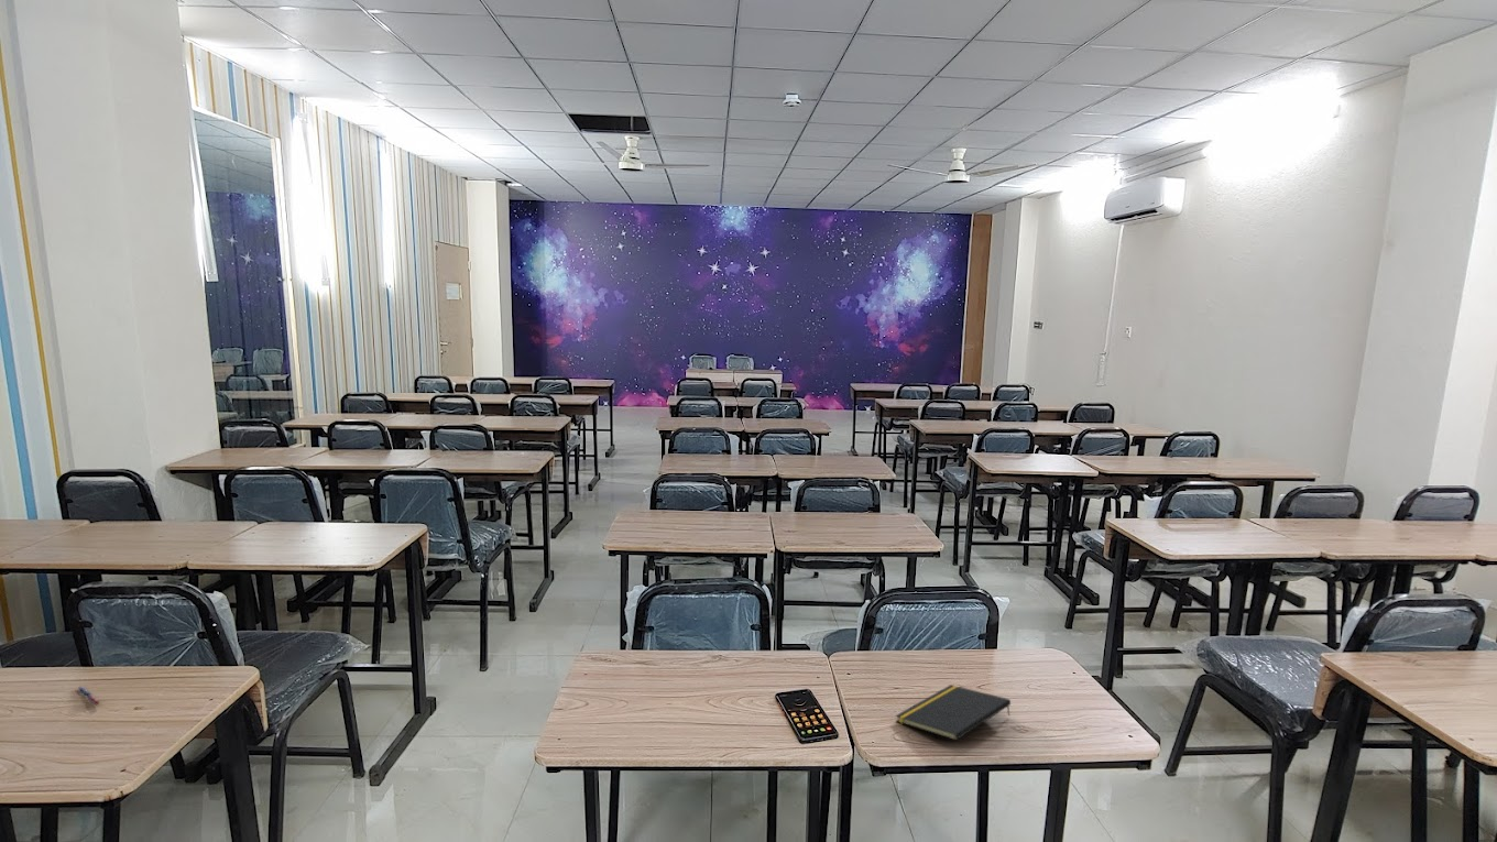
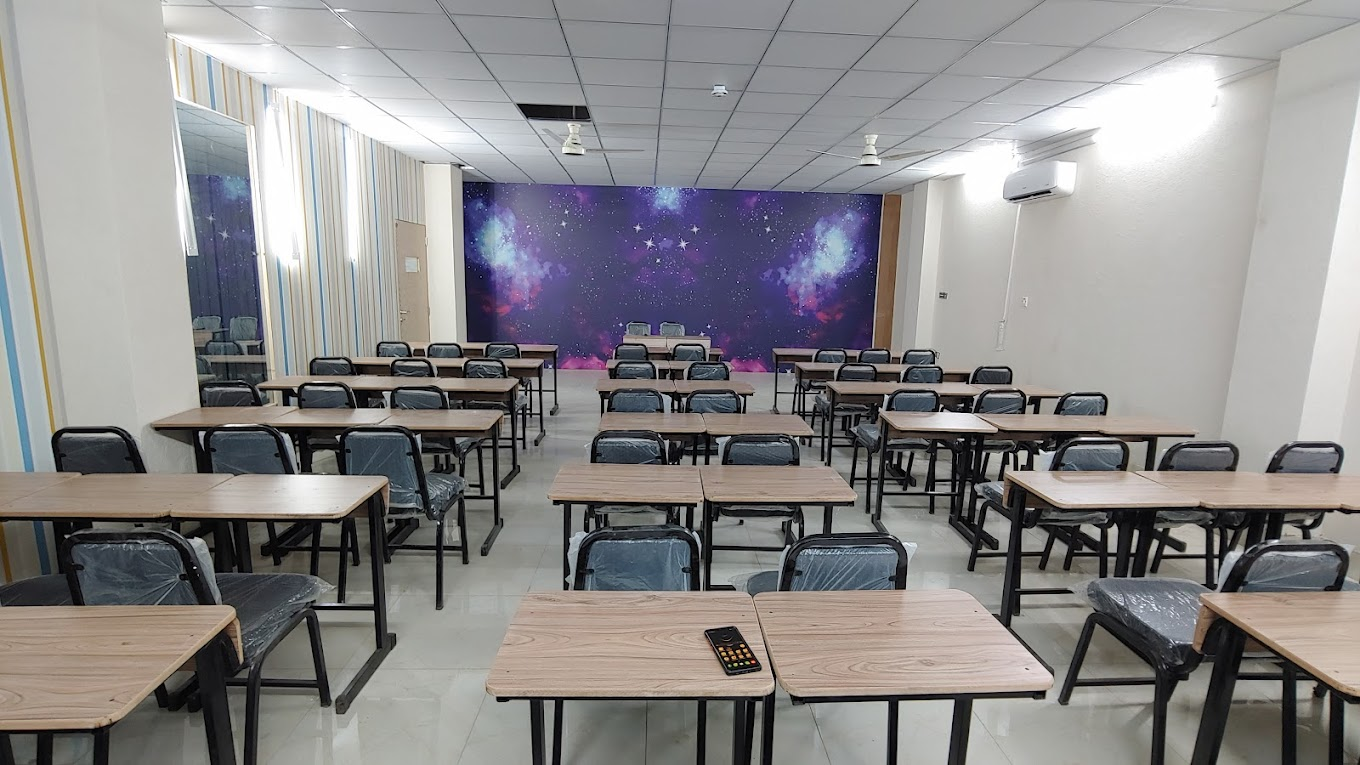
- notepad (953, 710)
- pen (88, 695)
